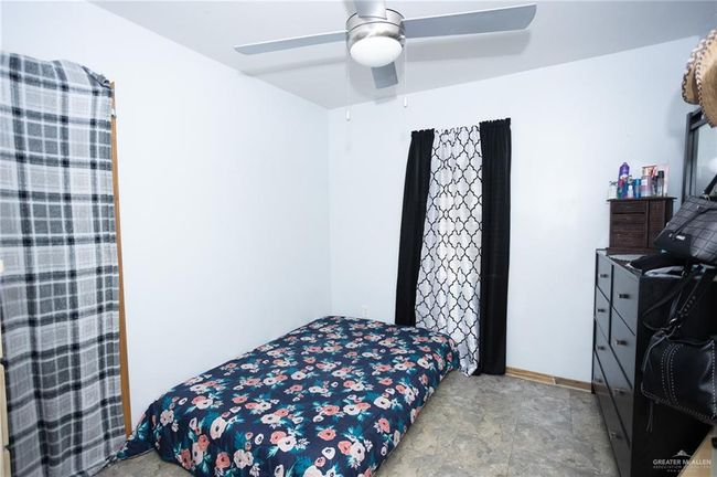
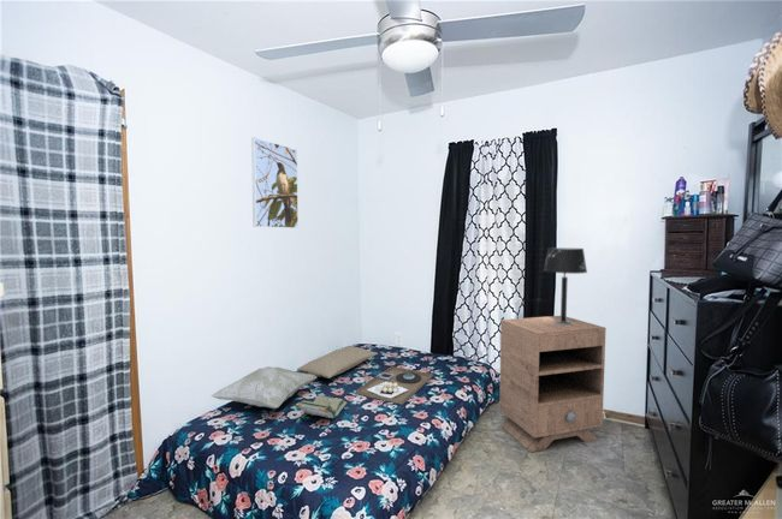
+ pillow (339, 360)
+ nightstand (550, 378)
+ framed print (276, 185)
+ decorative pillow (267, 386)
+ platter (396, 380)
+ table lamp (564, 285)
+ book (321, 405)
